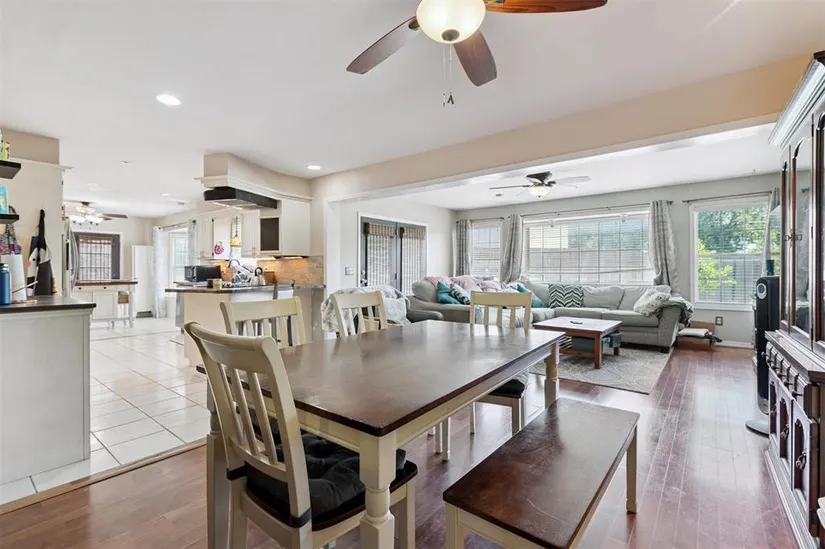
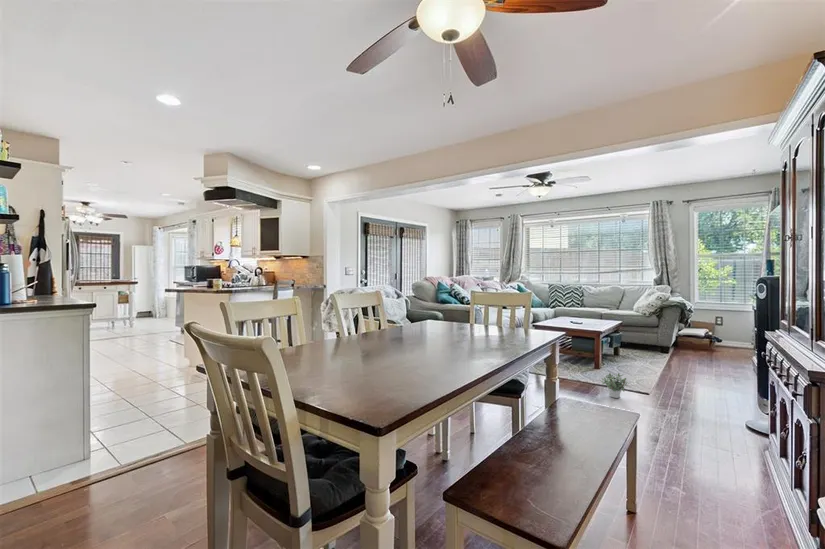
+ potted plant (613, 385)
